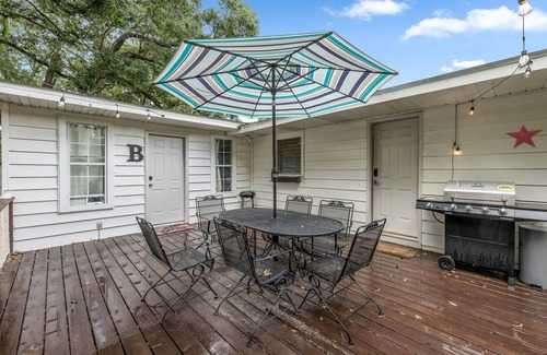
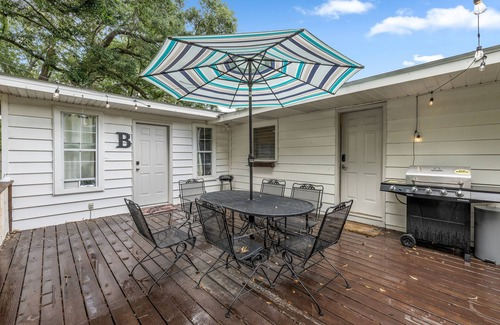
- decorative star (523, 137)
